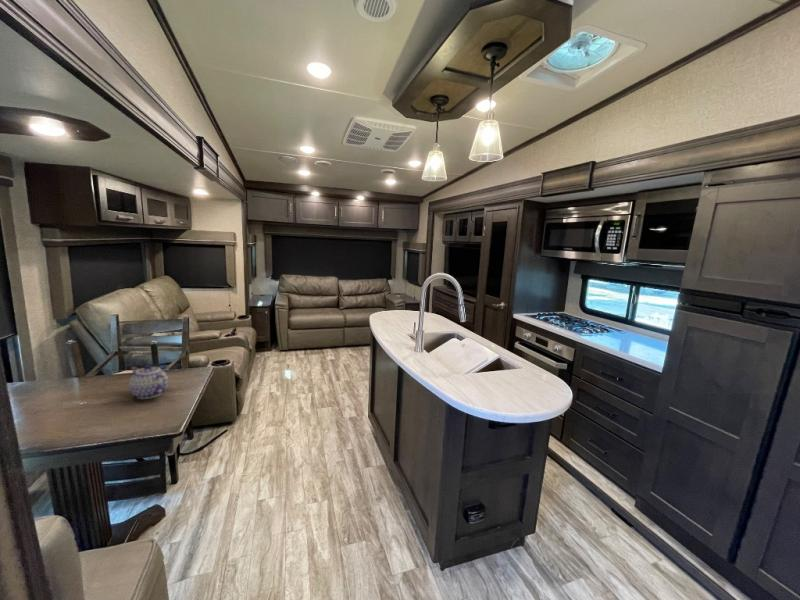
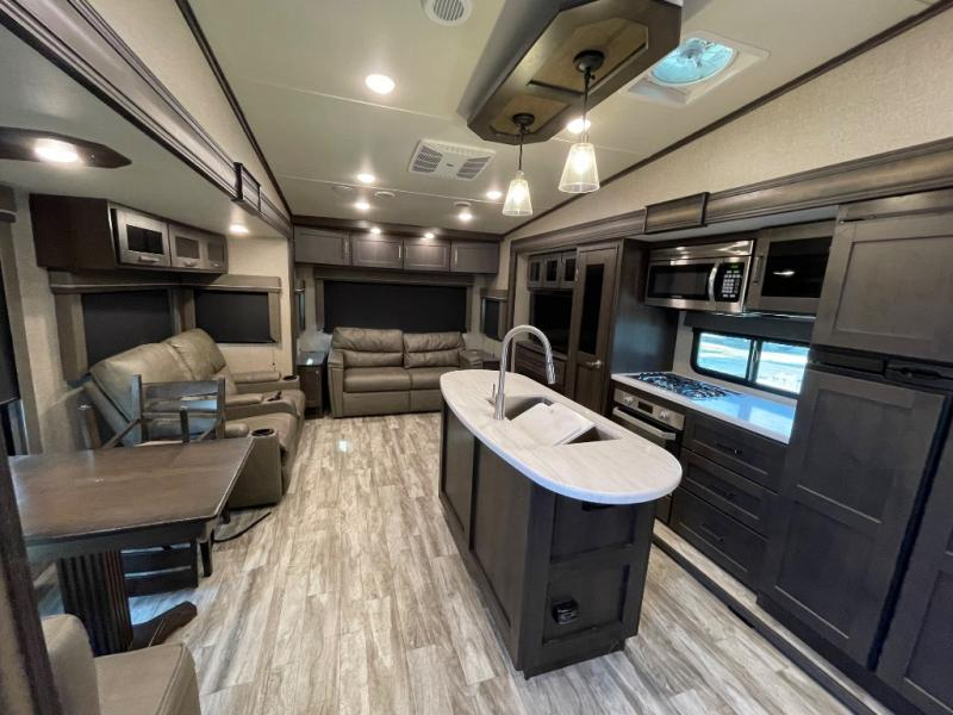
- teapot (148, 379)
